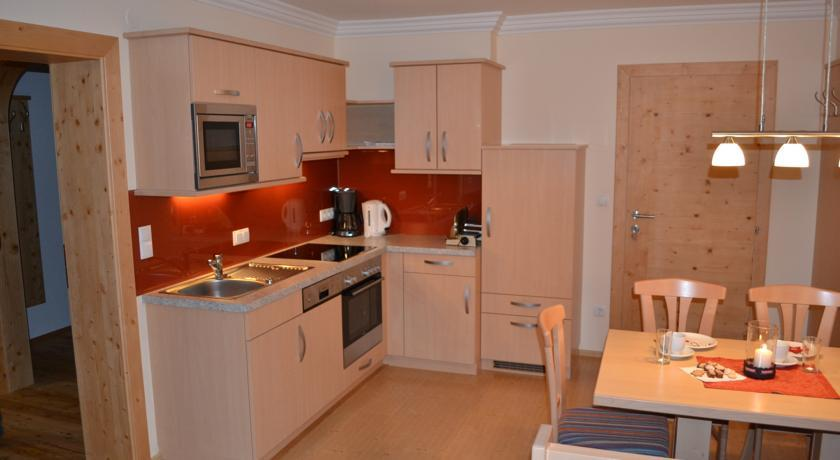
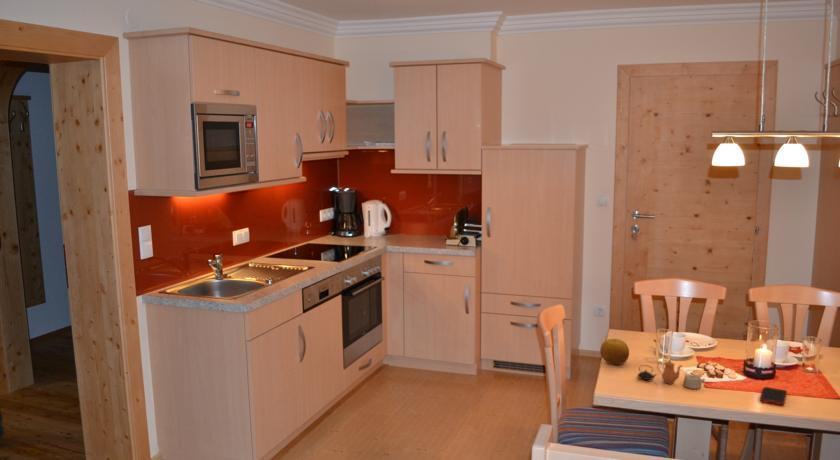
+ cell phone (773, 395)
+ fruit (614, 351)
+ teapot (670, 371)
